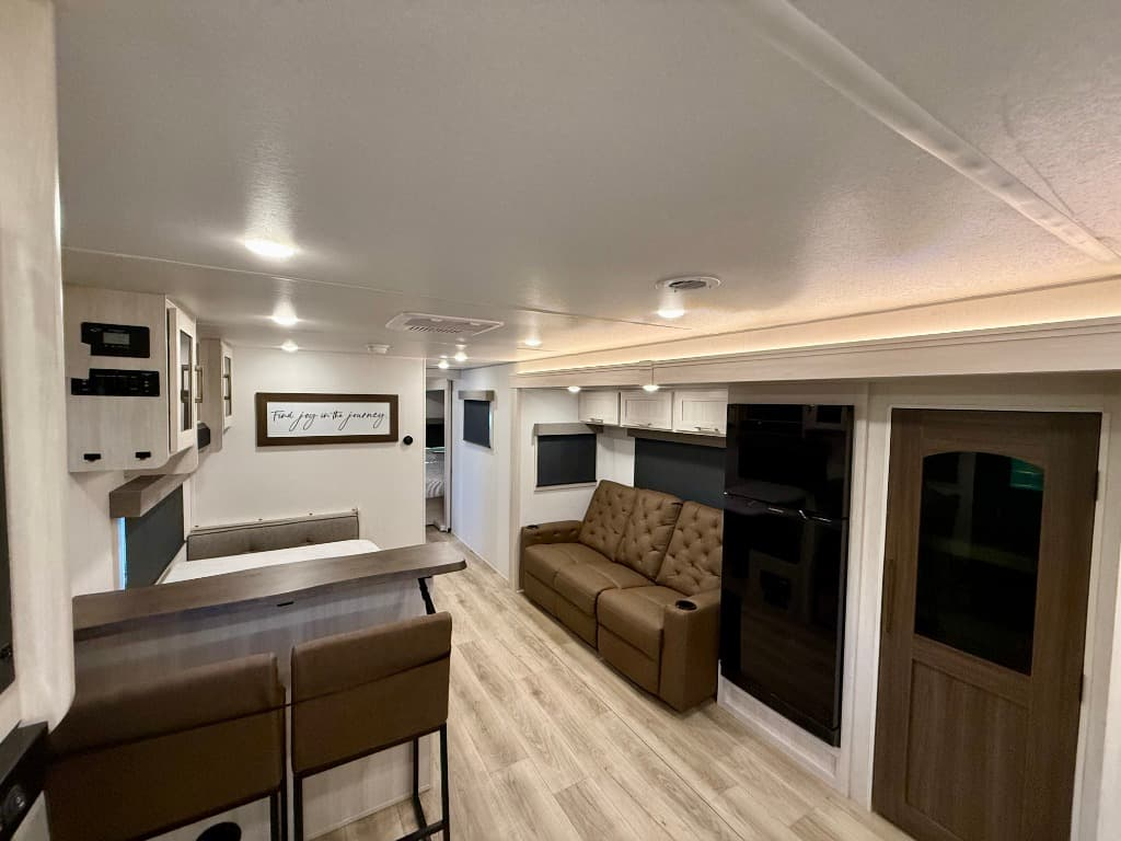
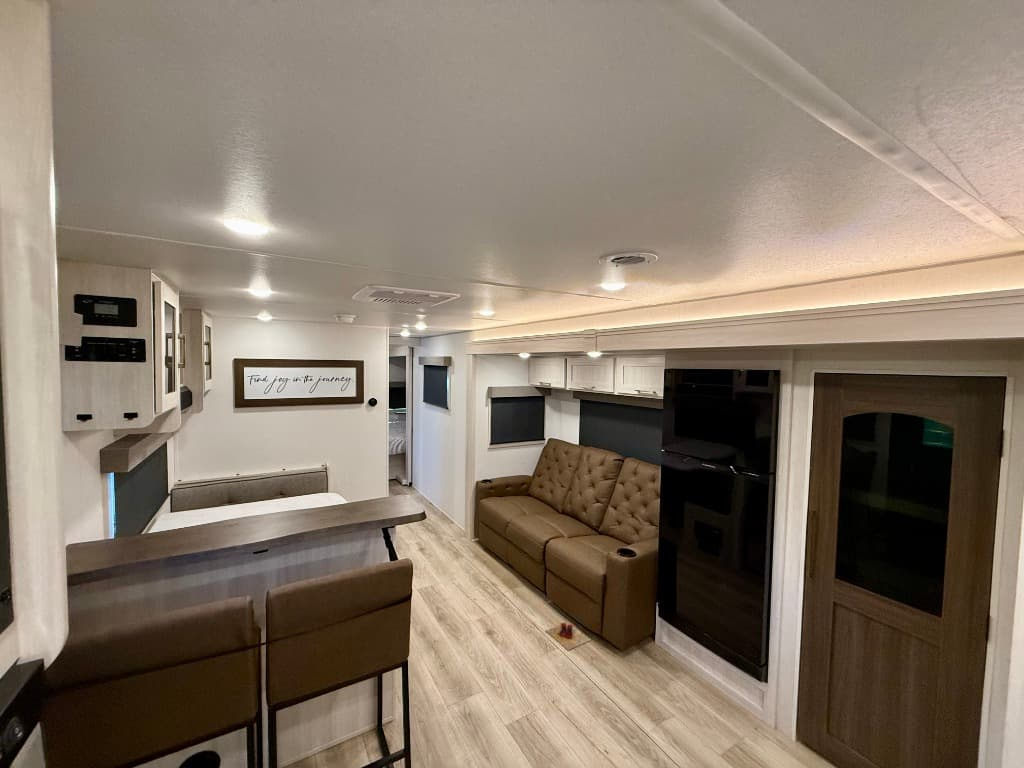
+ slippers (567, 630)
